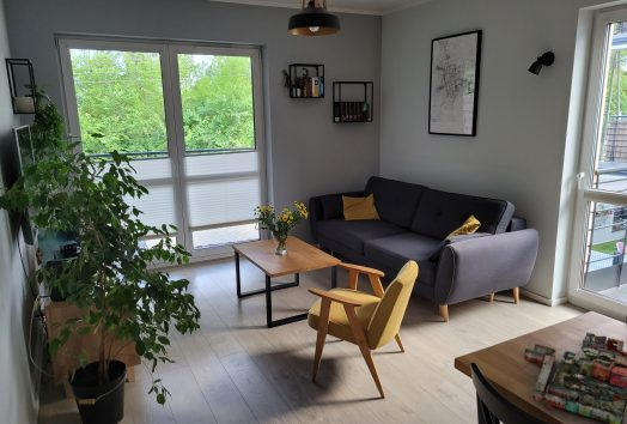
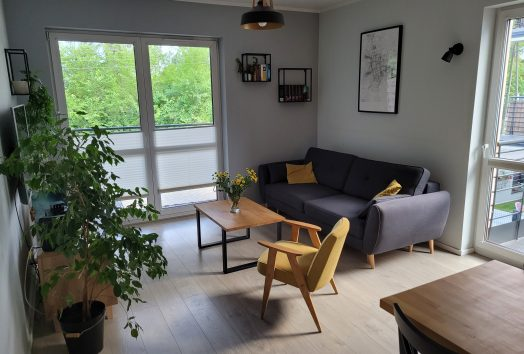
- board game (578, 364)
